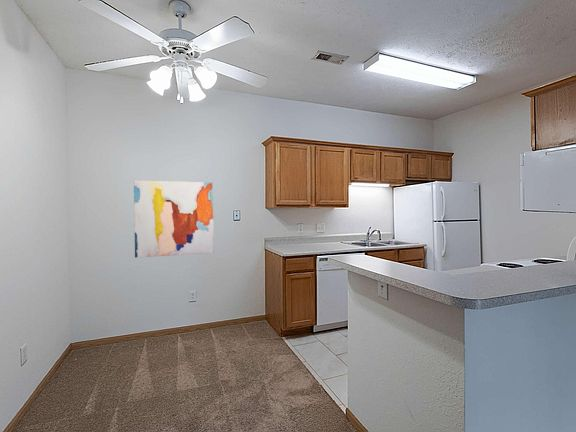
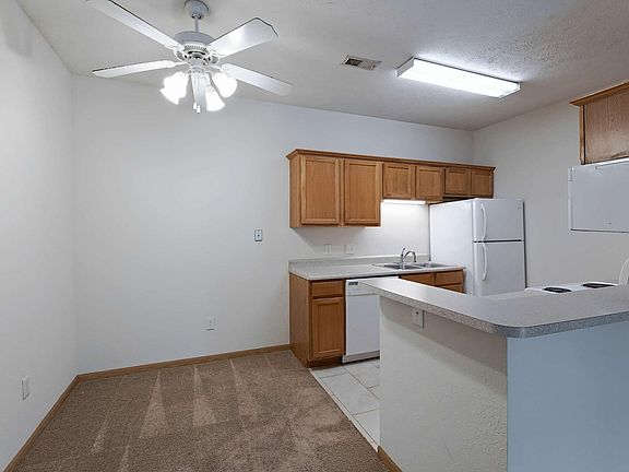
- wall art (175, 218)
